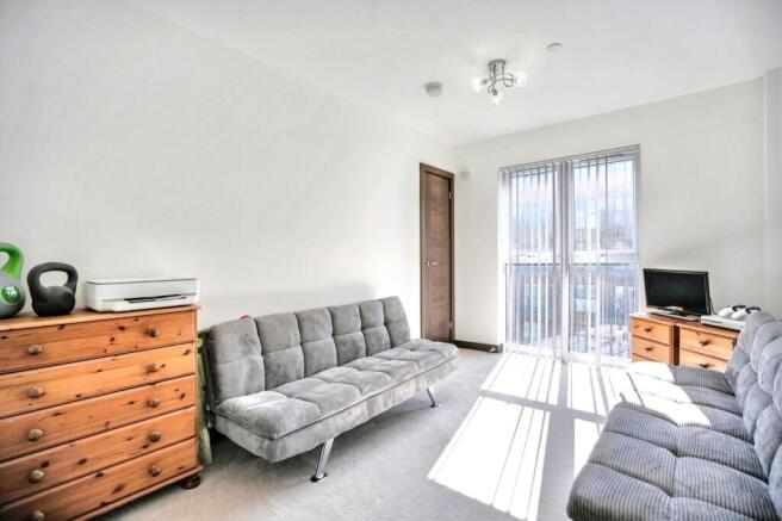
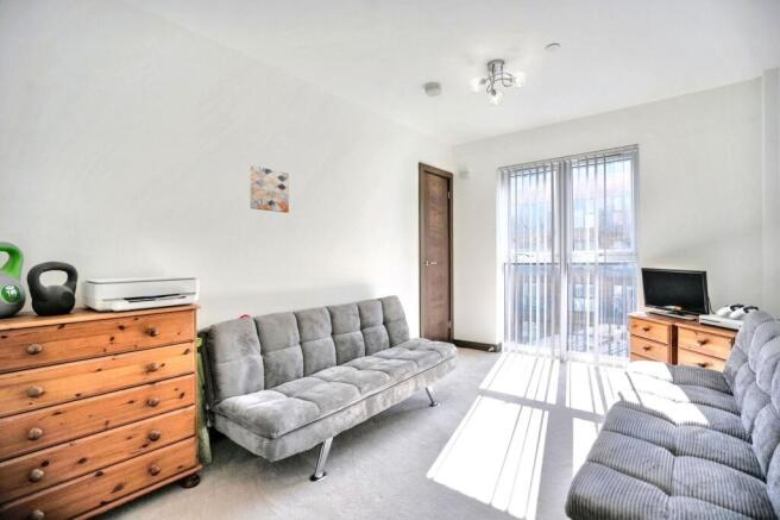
+ wall art (270, 189)
